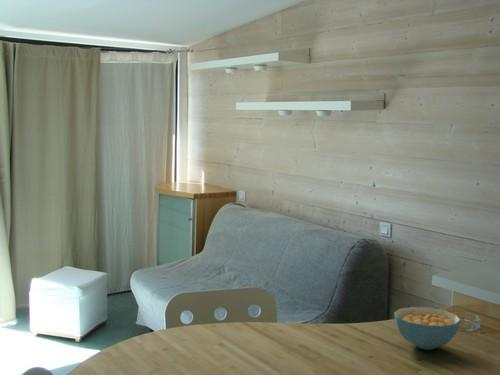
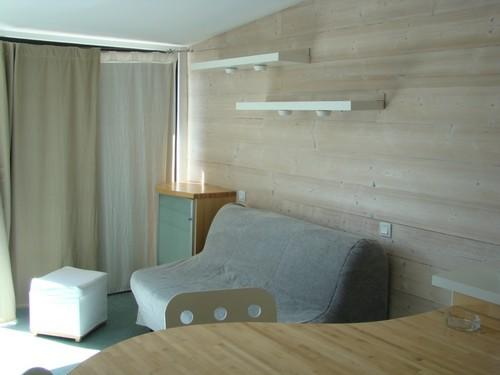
- cereal bowl (426, 331)
